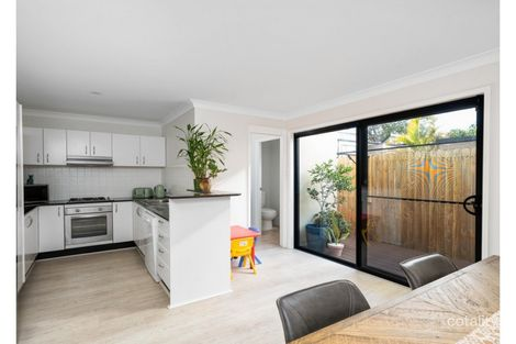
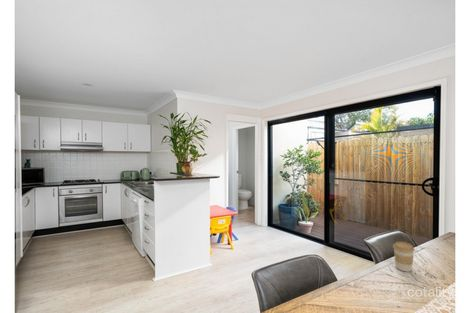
+ coffee cup (403, 256)
